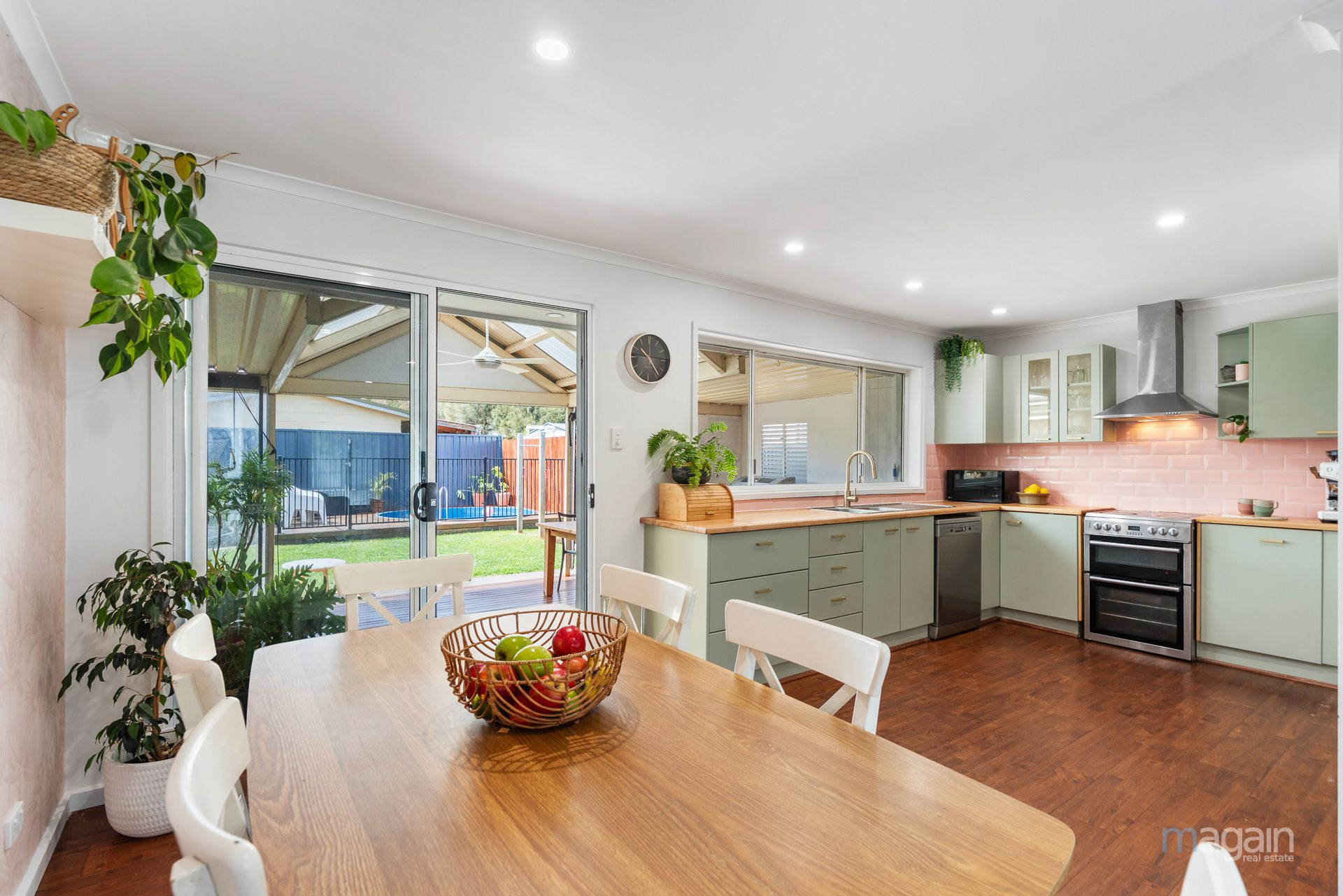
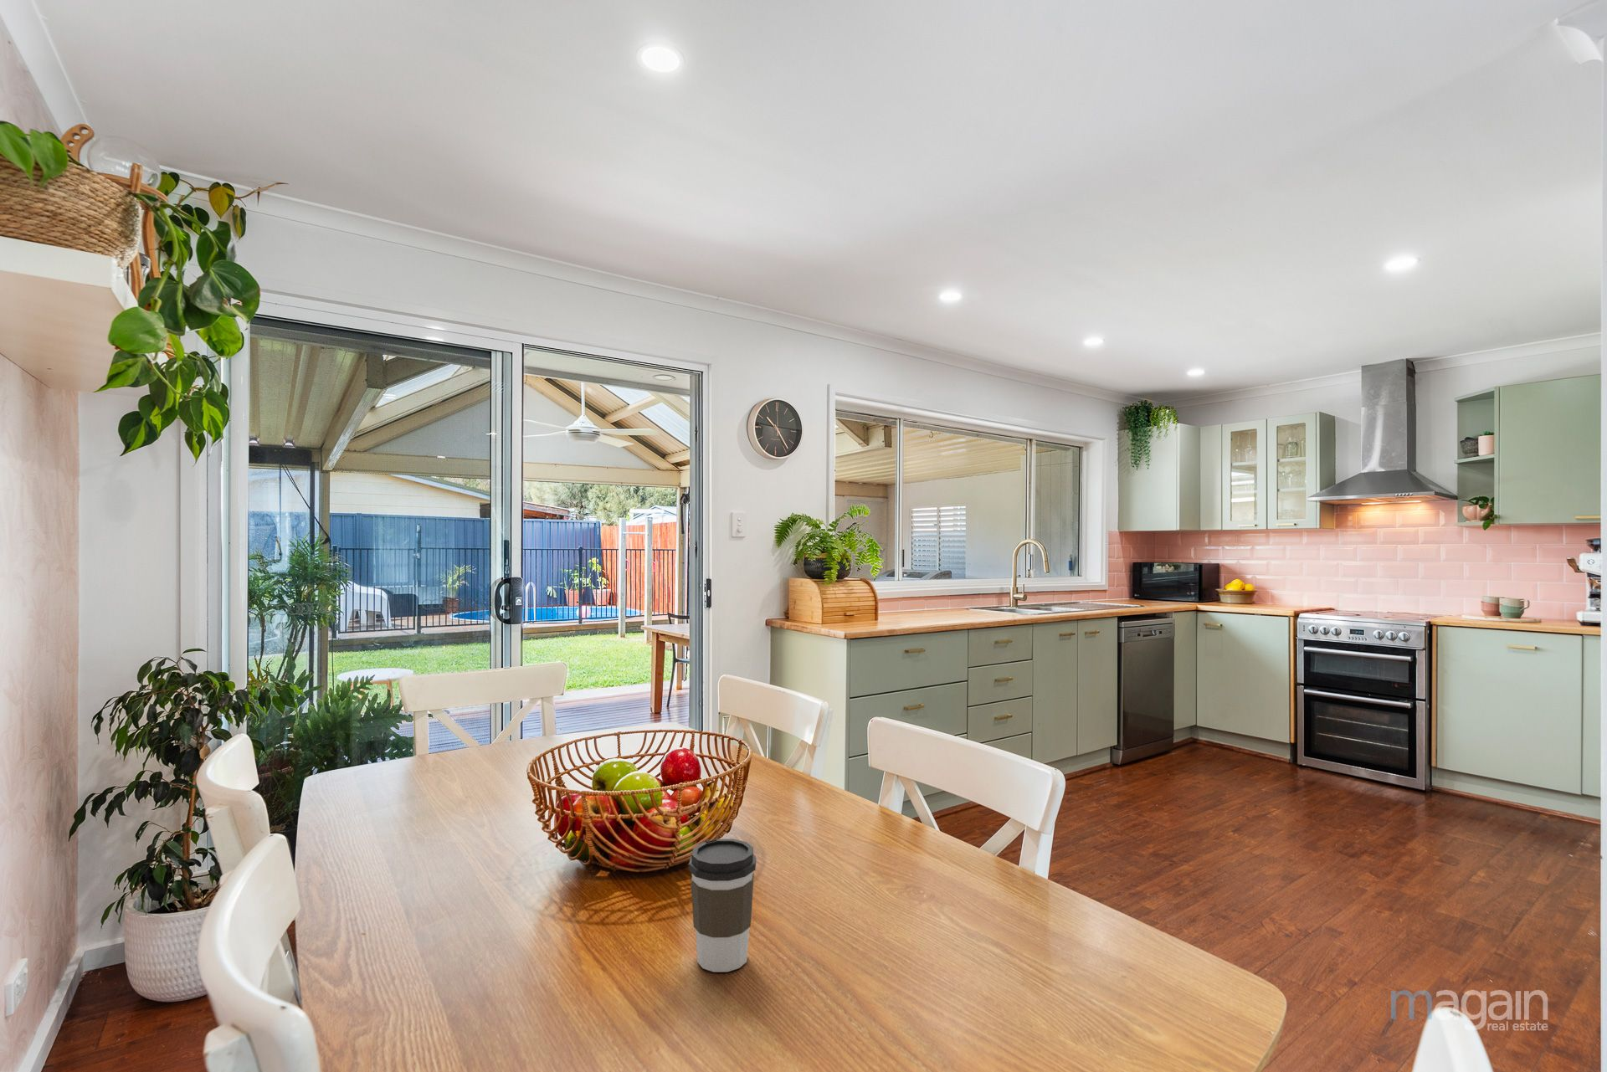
+ coffee cup (723, 903)
